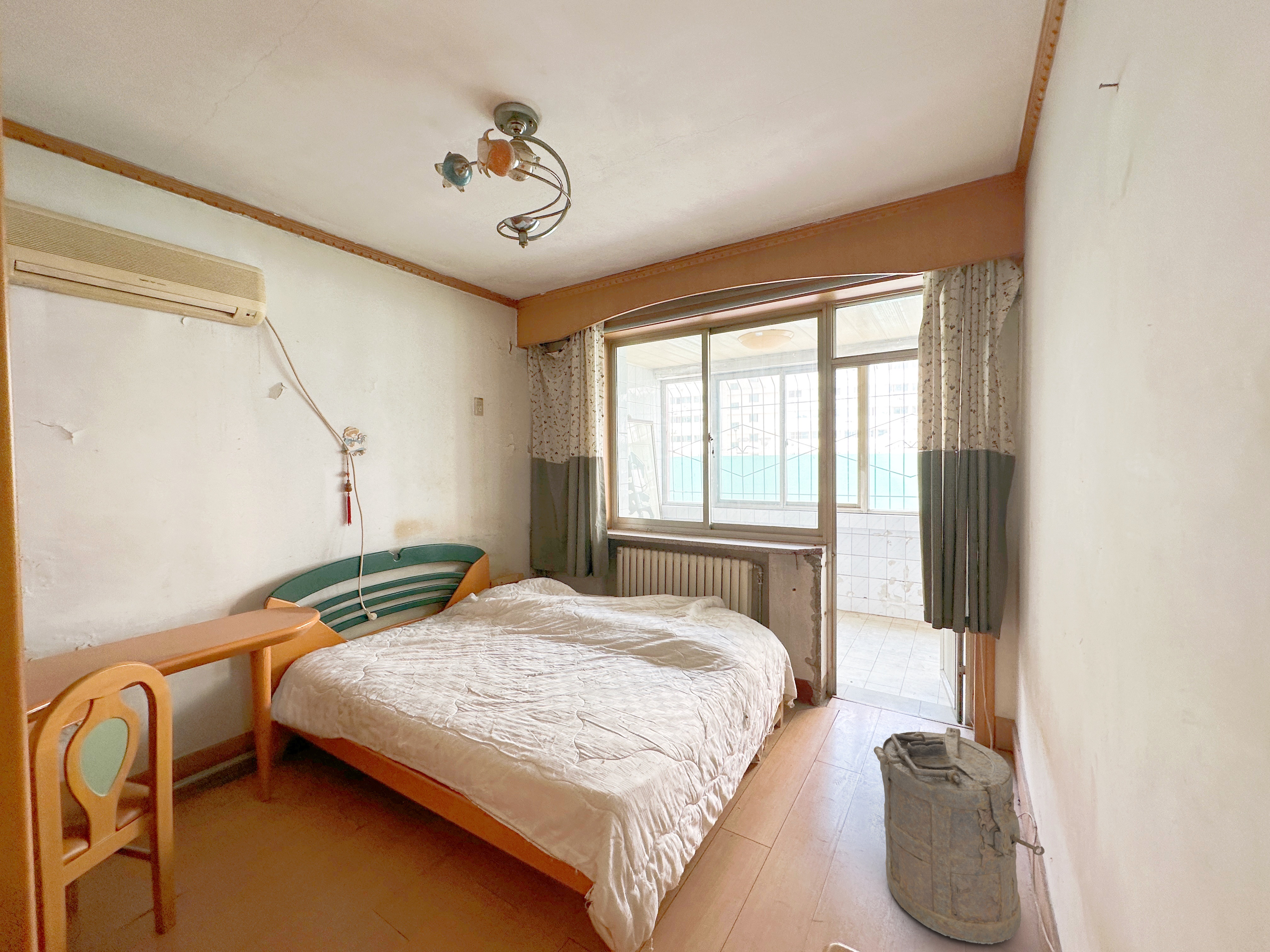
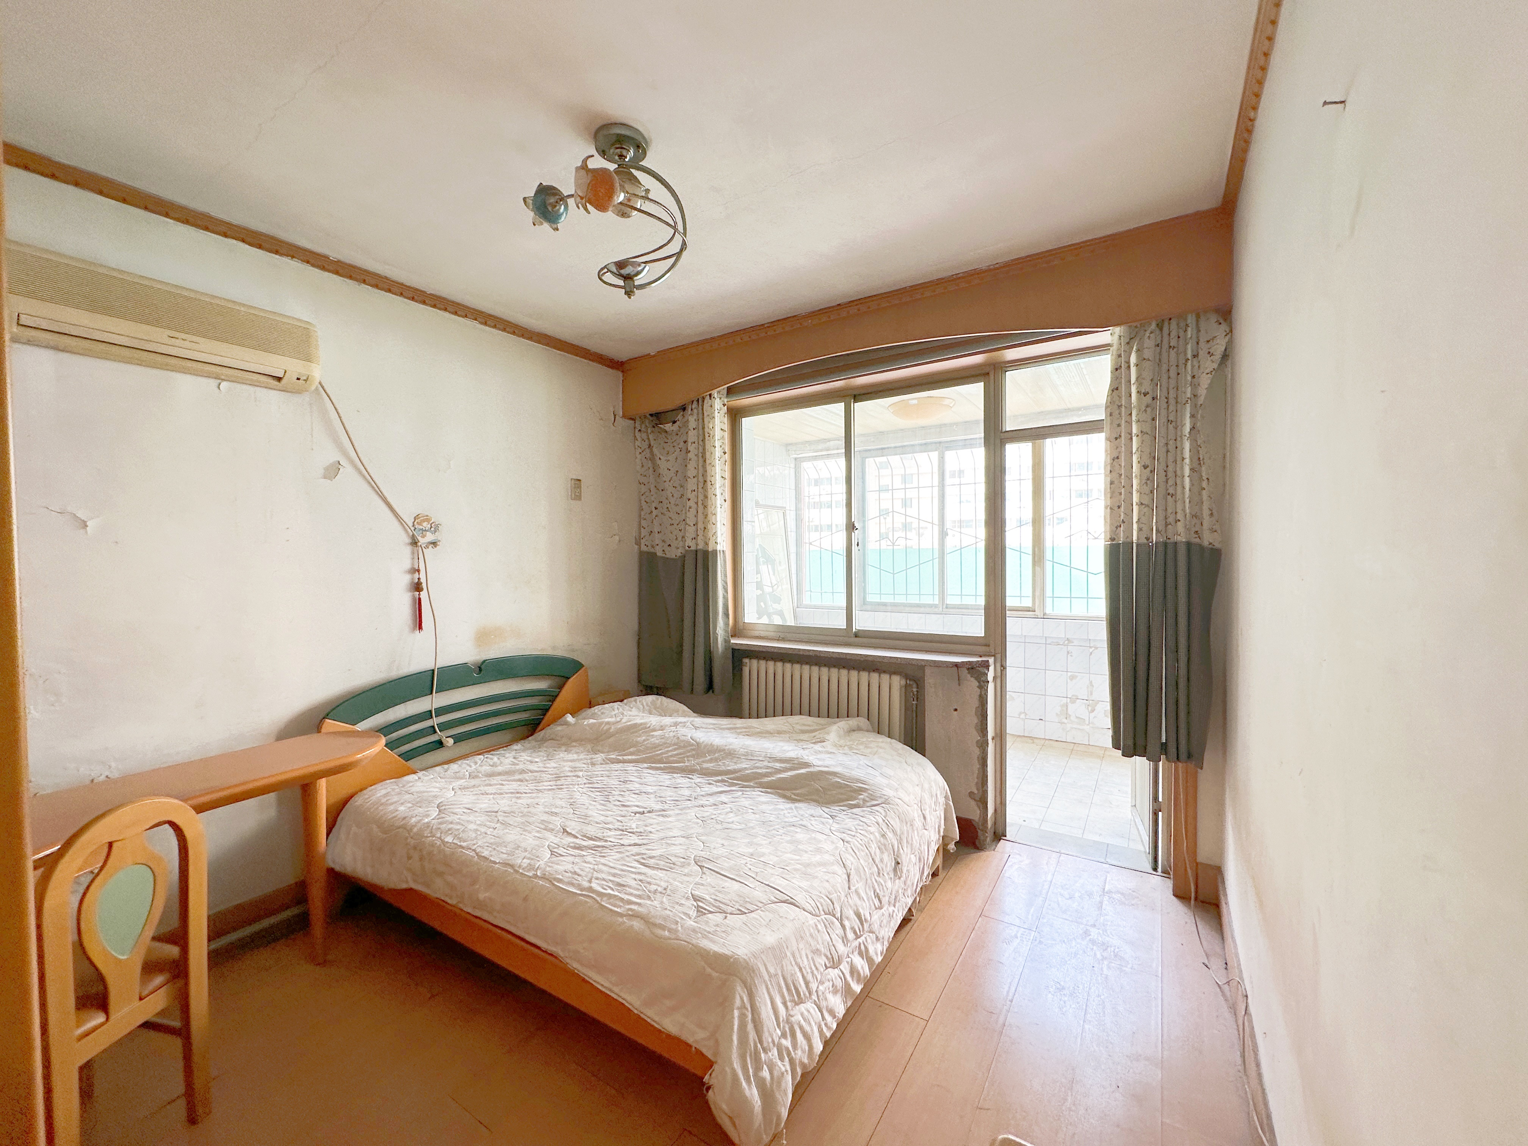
- laundry hamper (951, 817)
